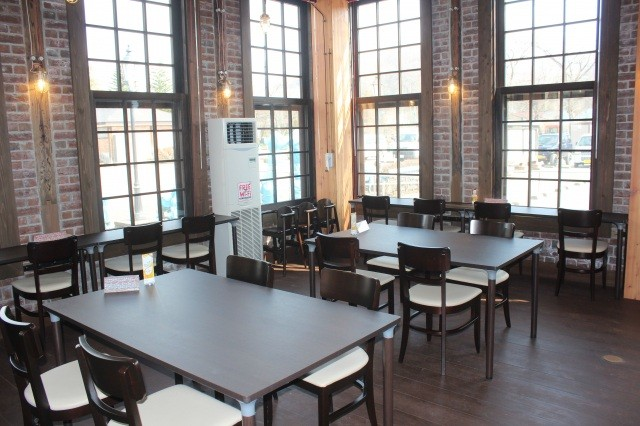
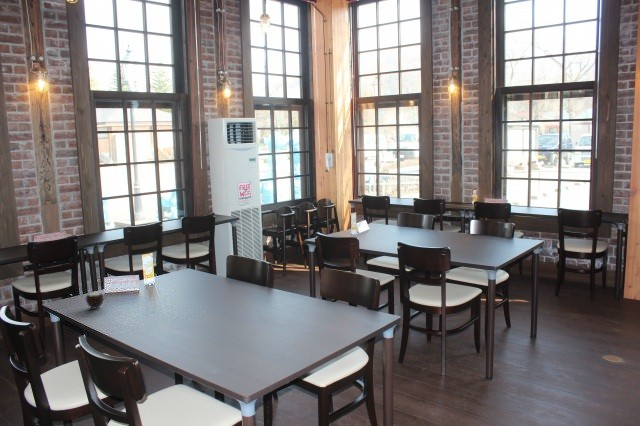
+ candle (94, 299)
